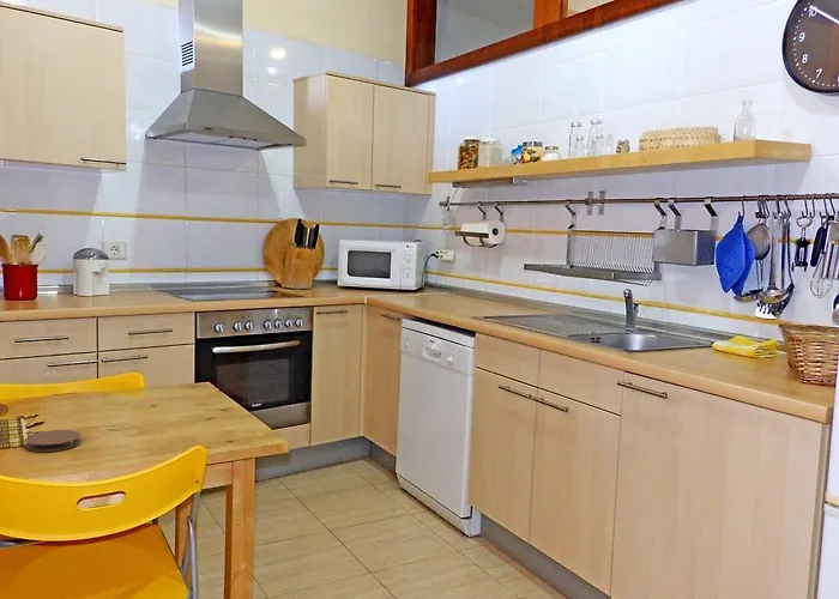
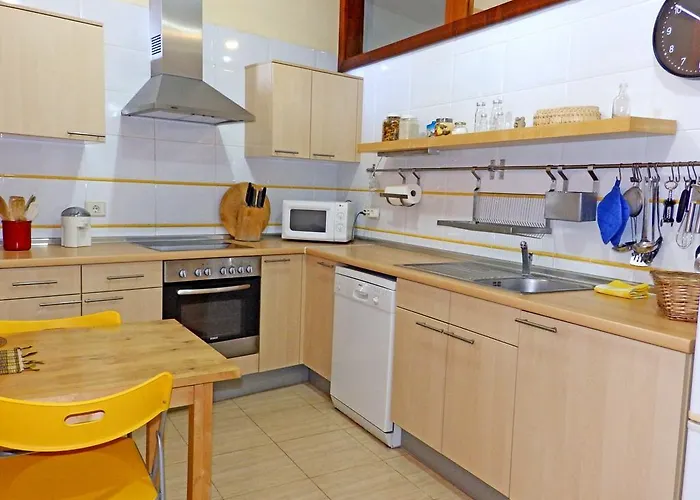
- coaster (53, 440)
